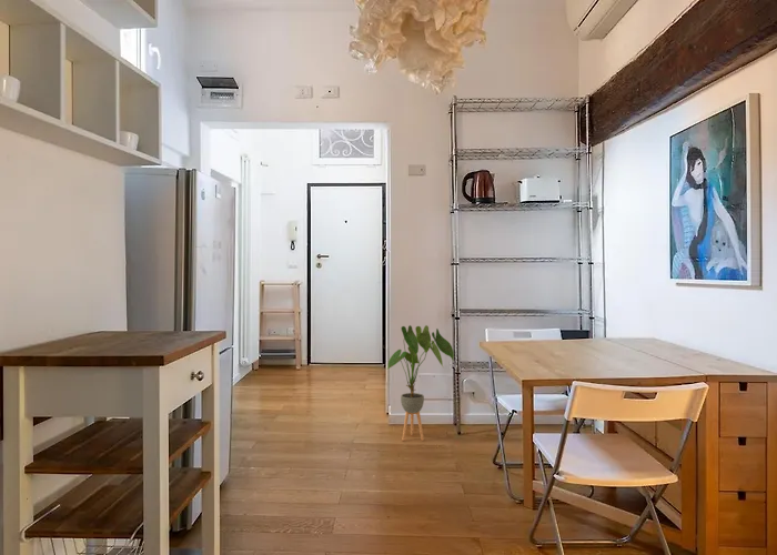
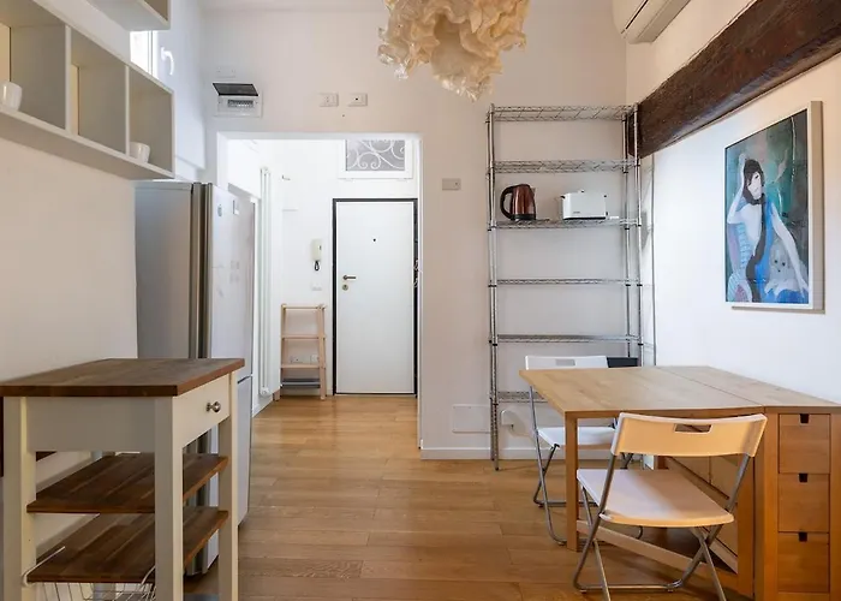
- house plant (414, 381)
